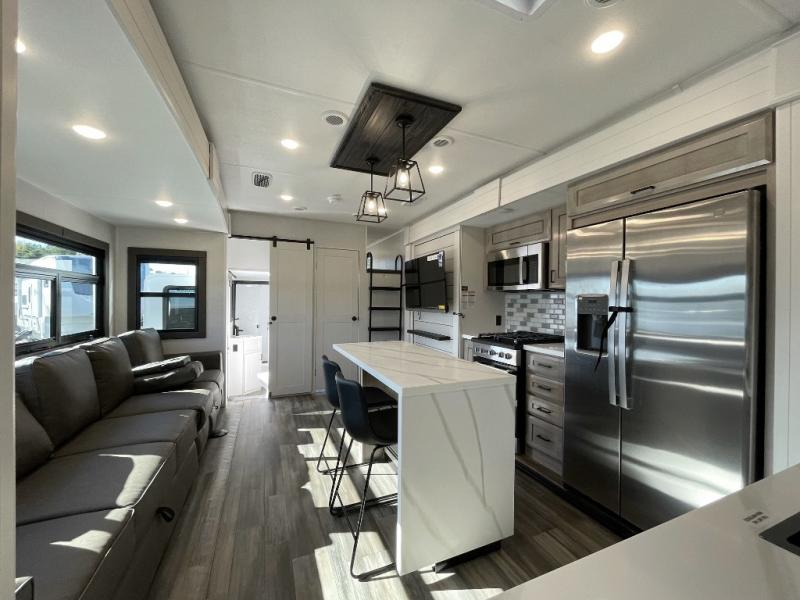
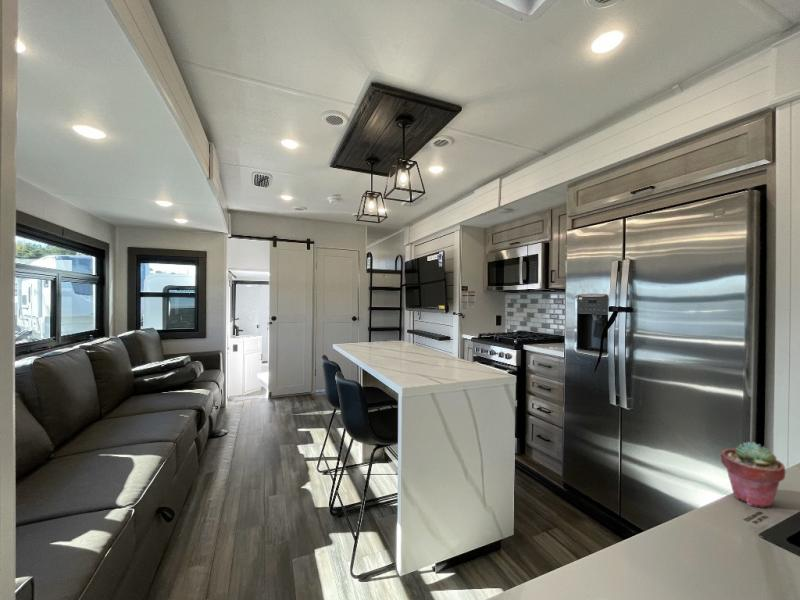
+ potted succulent (751, 470)
